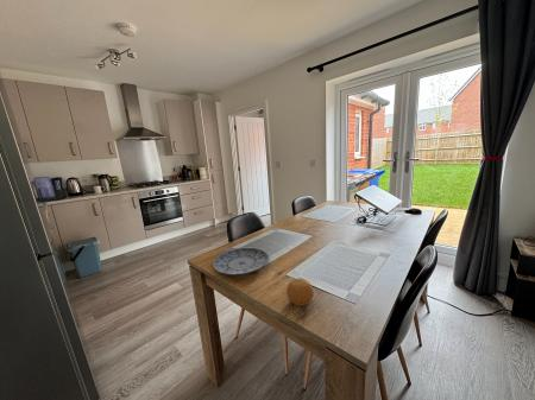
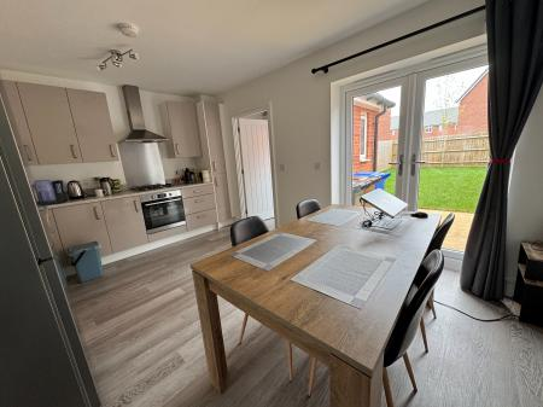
- fruit (300, 291)
- plate (241, 261)
